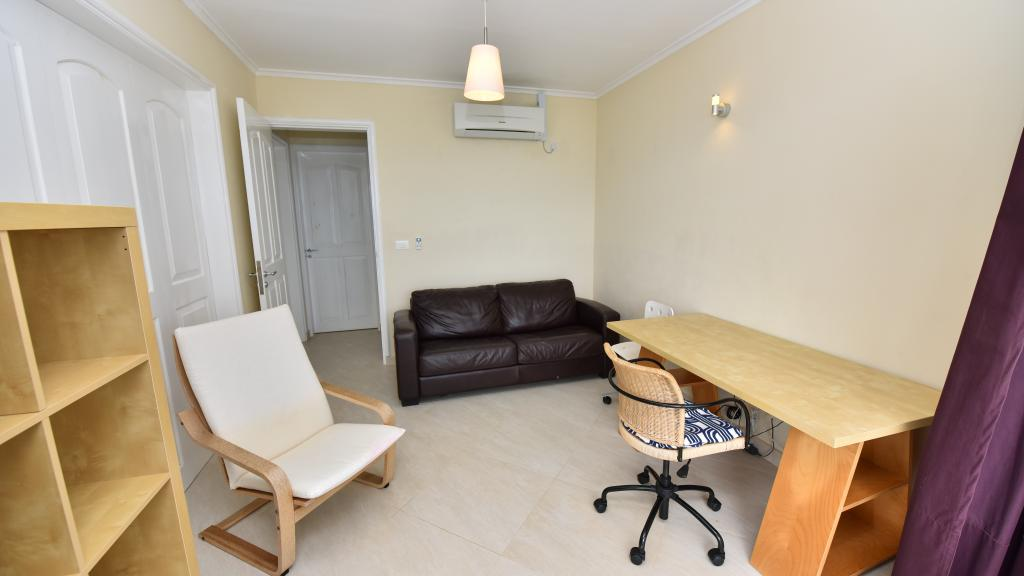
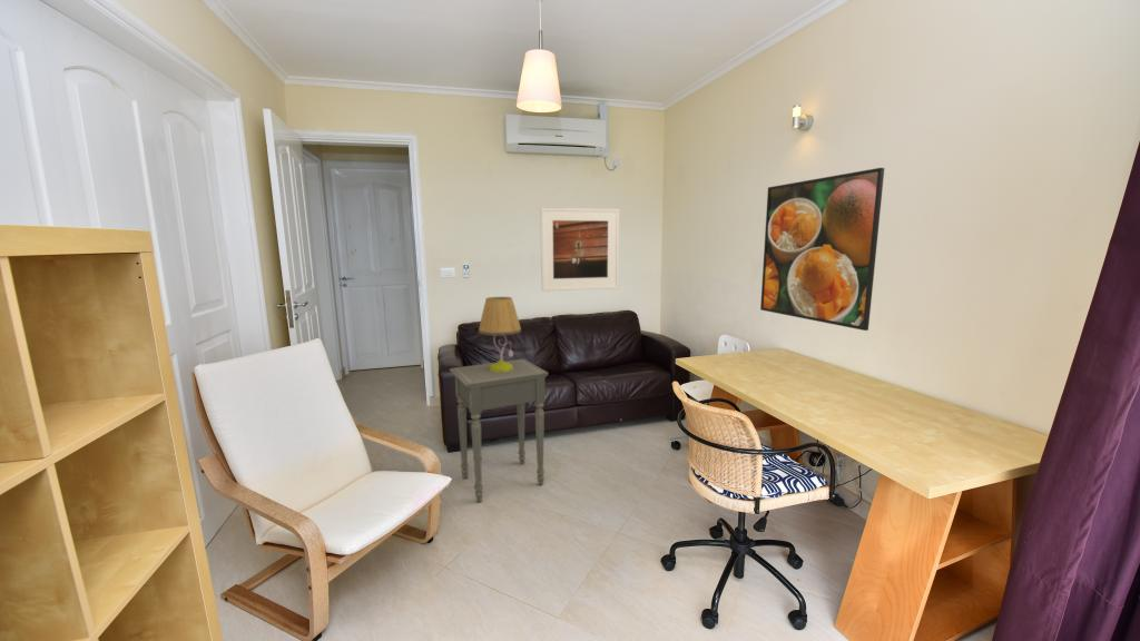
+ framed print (580, 249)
+ side table (518, 426)
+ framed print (812, 250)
+ table lamp (500, 333)
